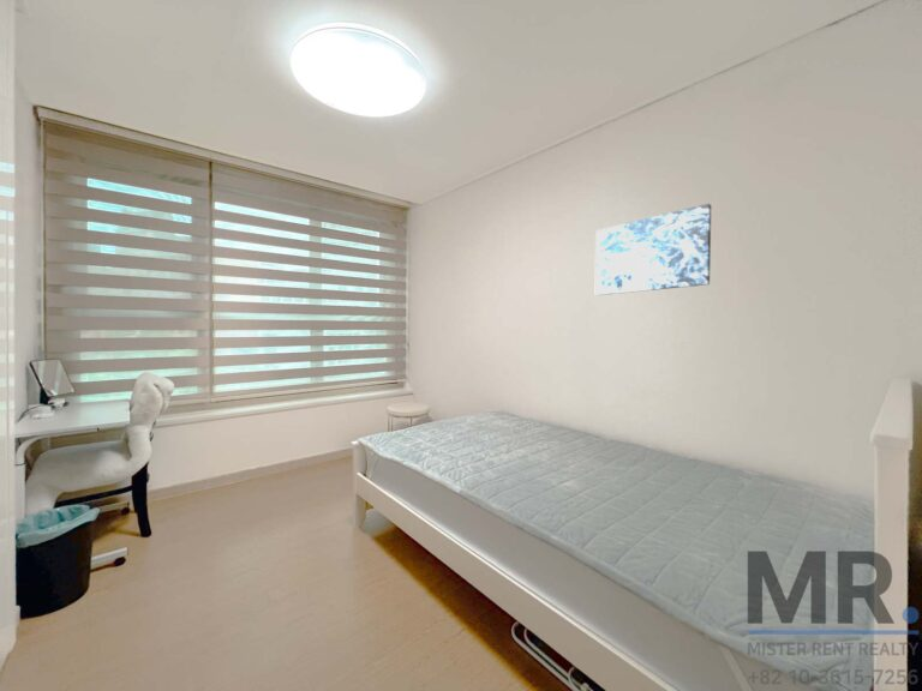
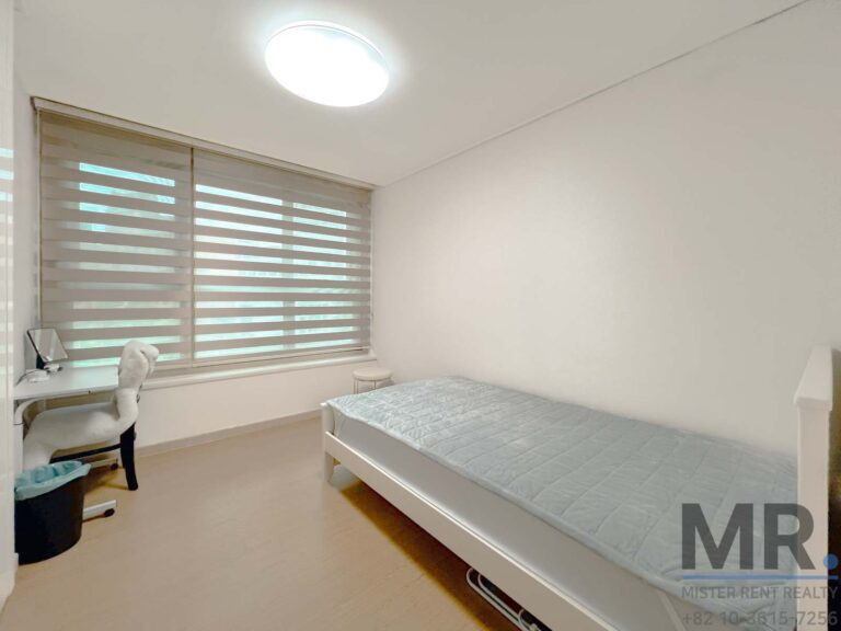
- wall art (646, 254)
